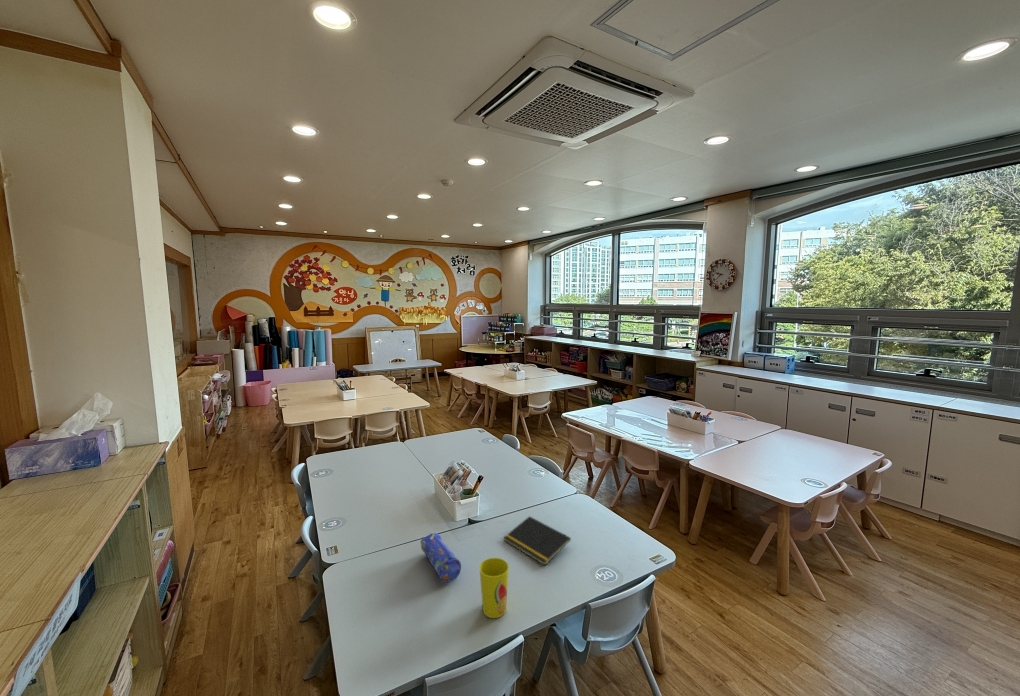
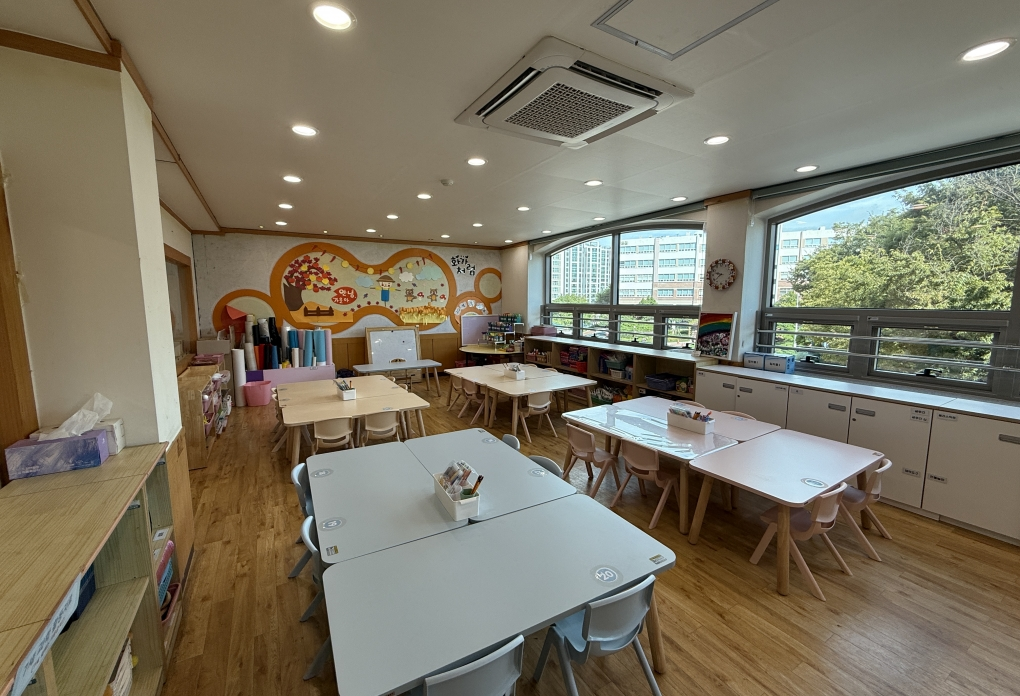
- notepad (536, 538)
- cup (494, 588)
- pencil case (440, 554)
